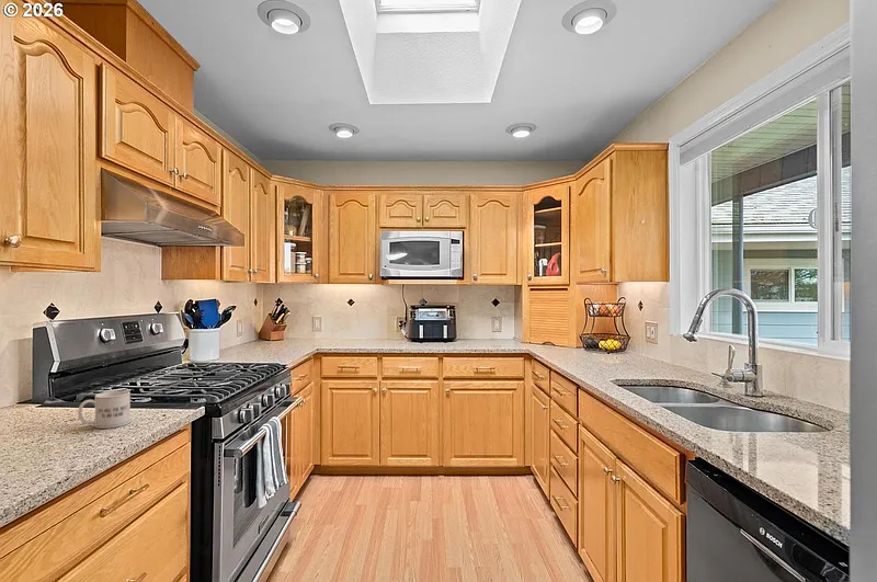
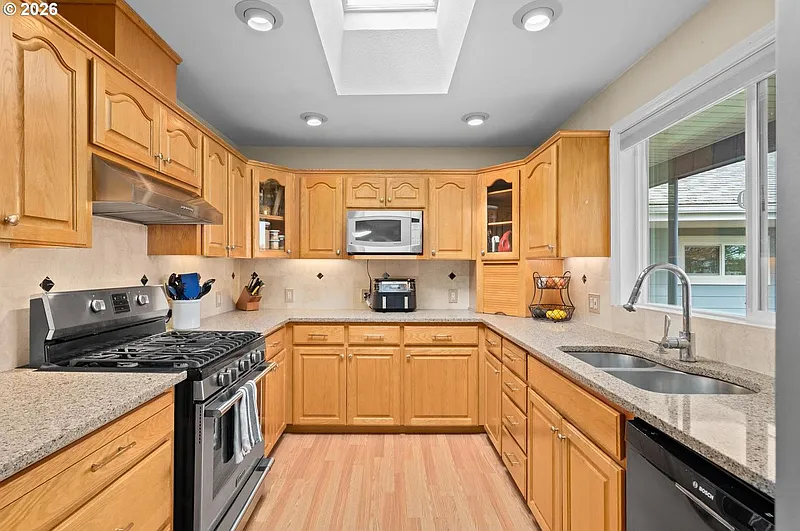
- mug (104, 410)
